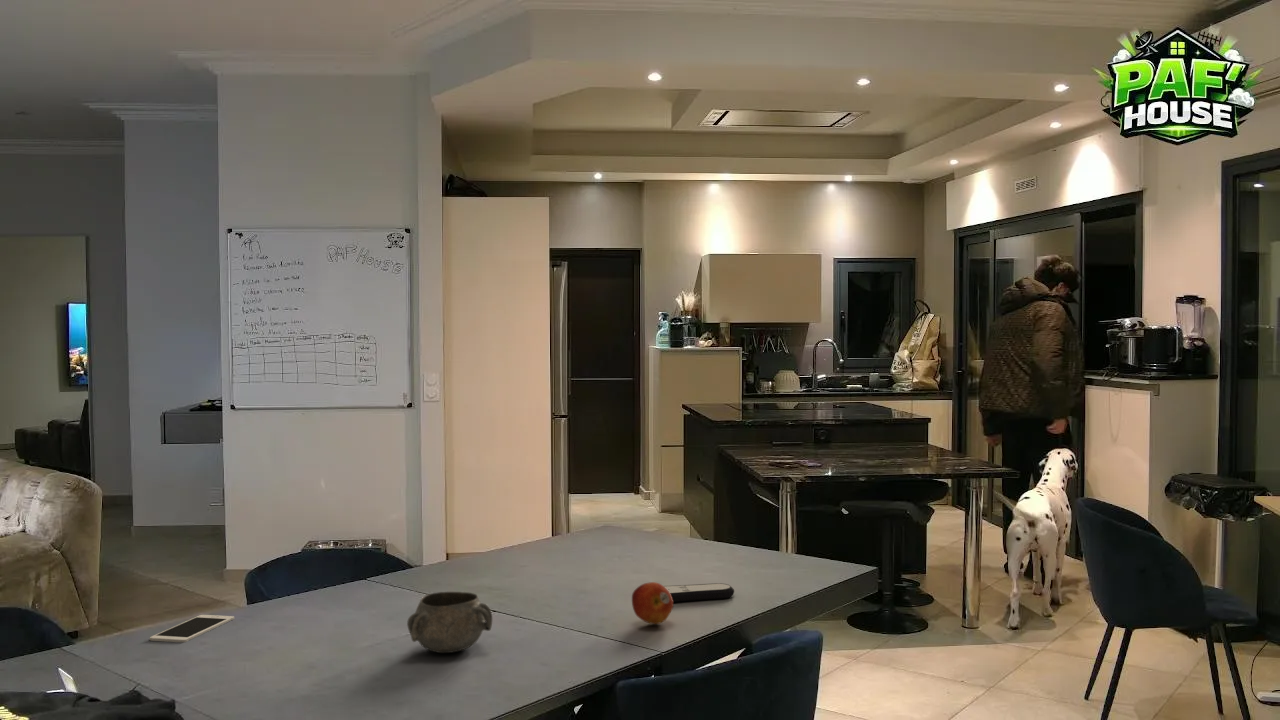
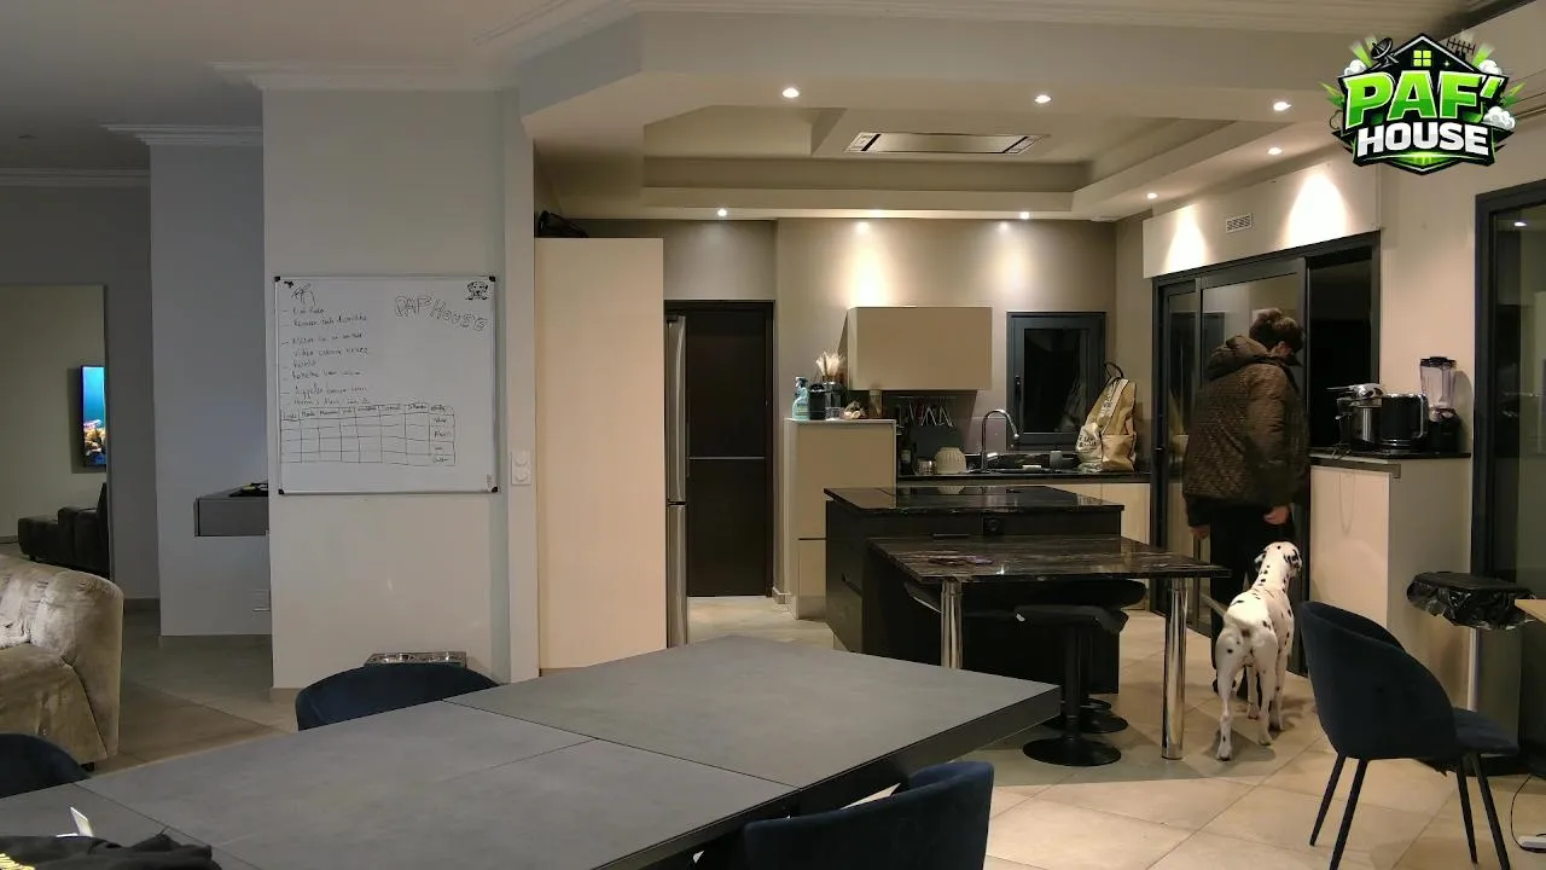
- remote control (695, 591)
- decorative bowl (444, 623)
- cell phone (193, 628)
- fruit (653, 603)
